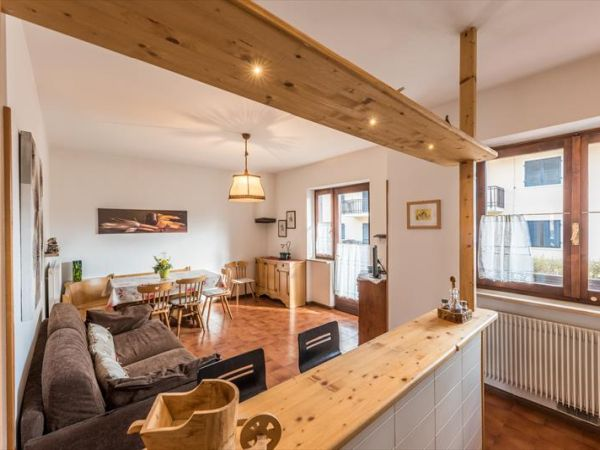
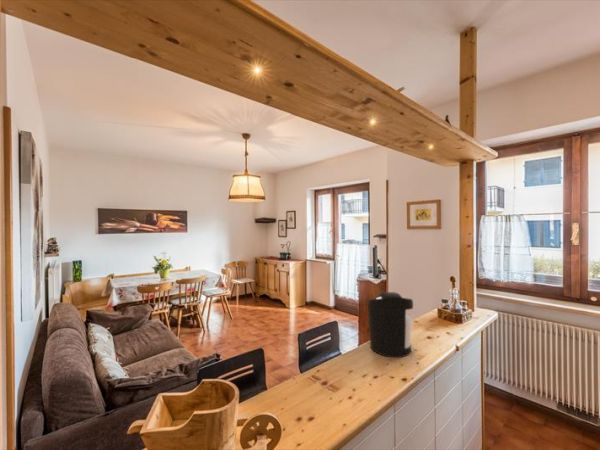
+ coffee maker (389, 318)
